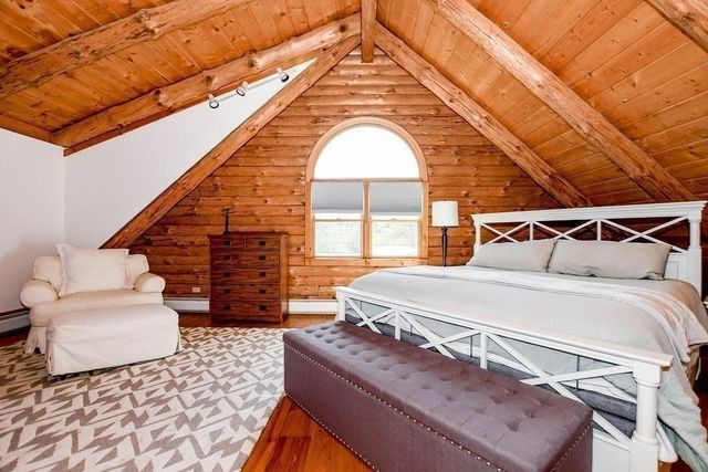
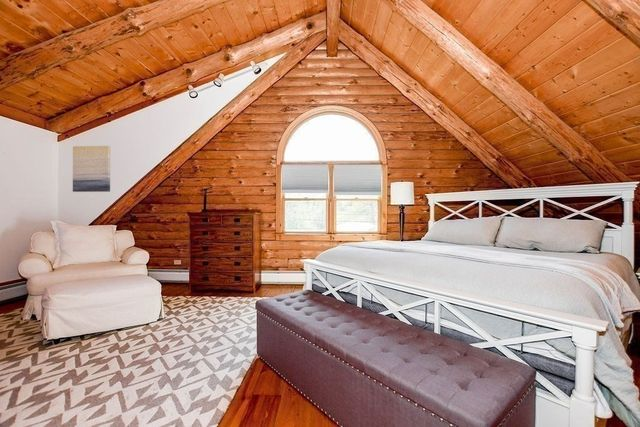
+ wall art (91, 168)
